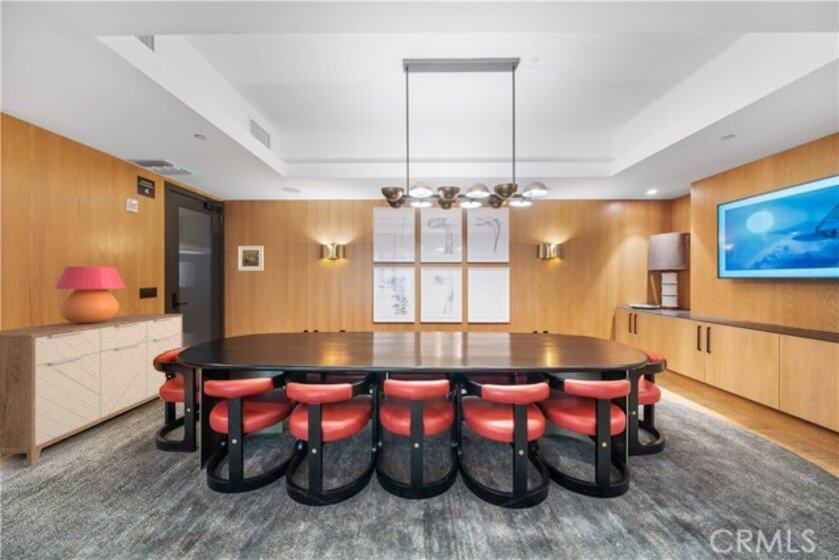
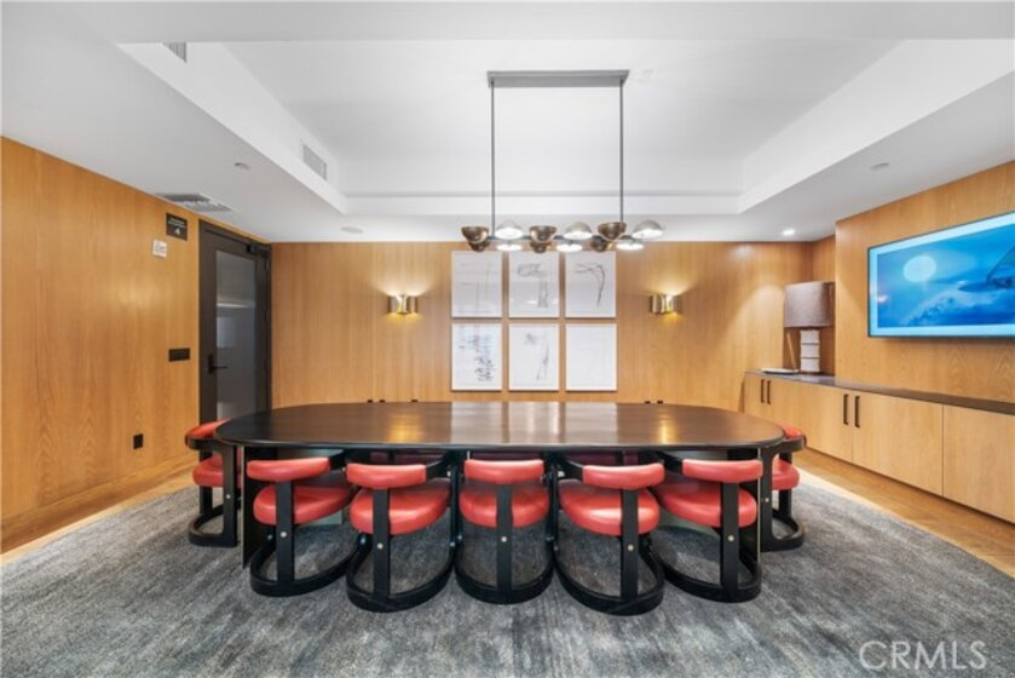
- sideboard (99, 371)
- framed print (250, 258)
- table lamp (91, 294)
